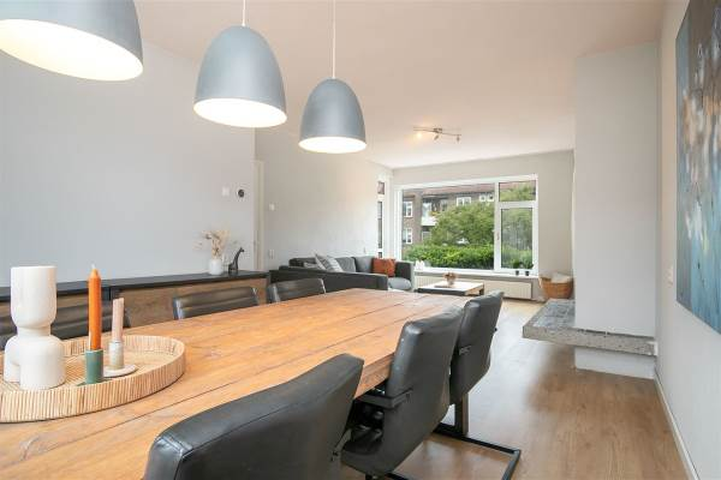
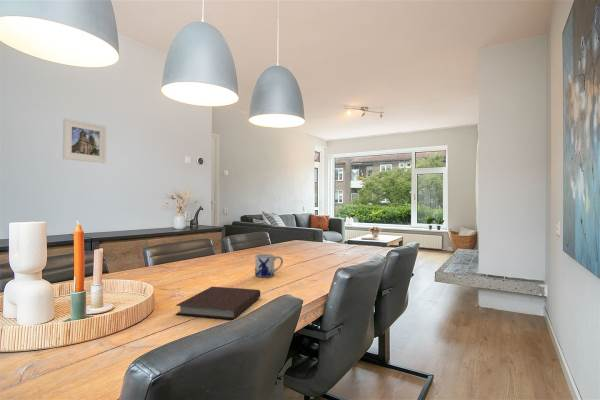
+ notebook (221, 301)
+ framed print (85, 141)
+ mug (267, 265)
